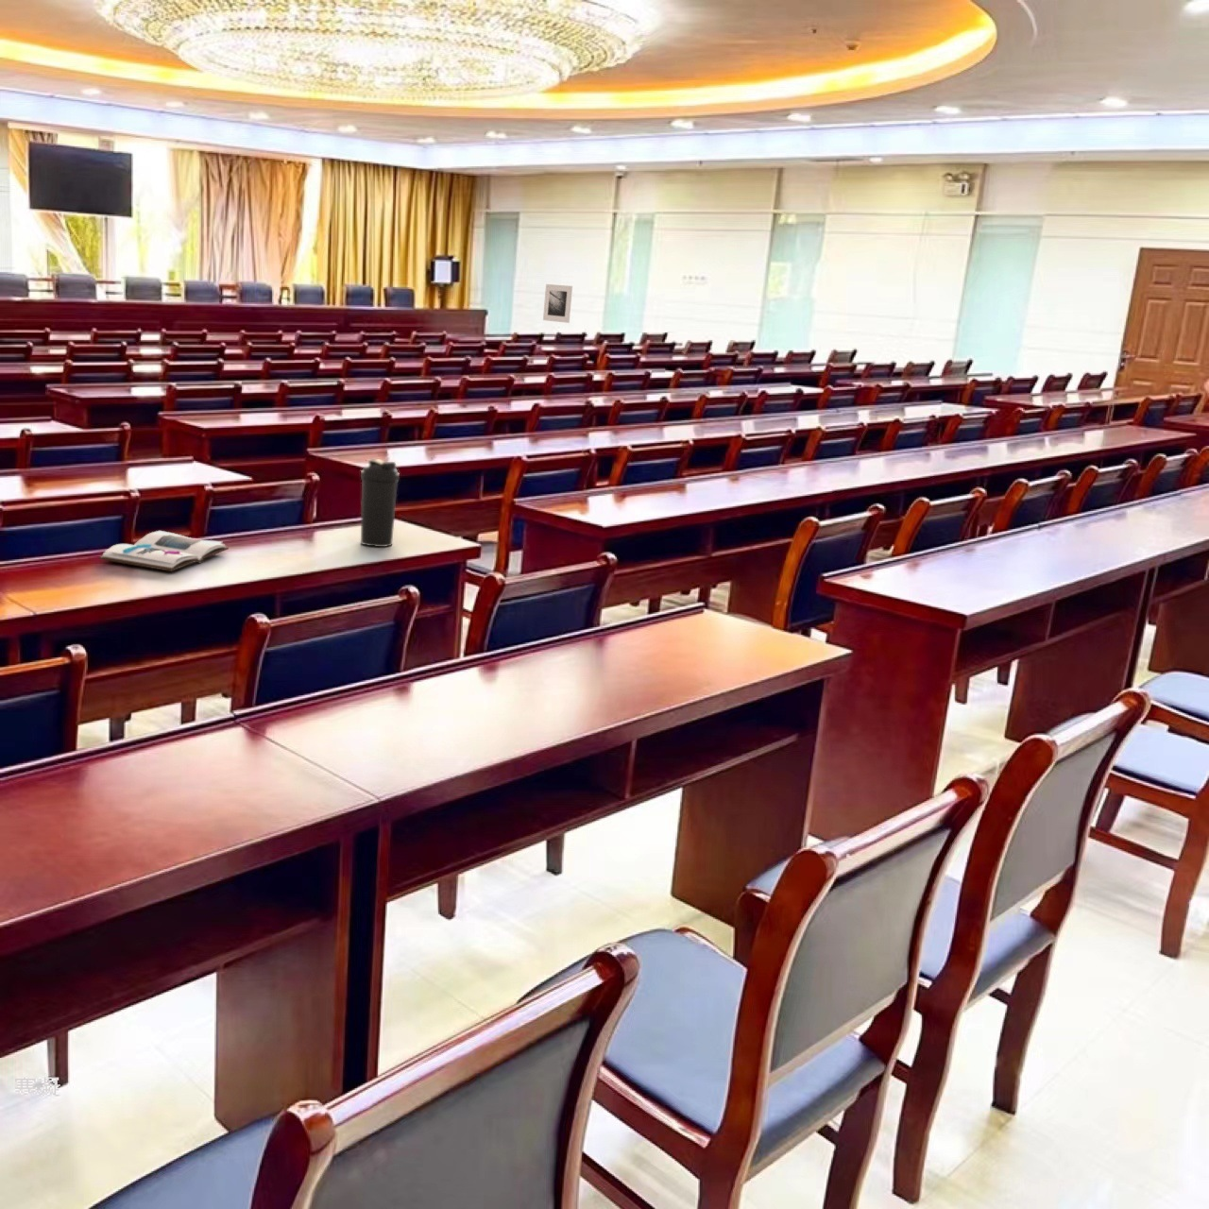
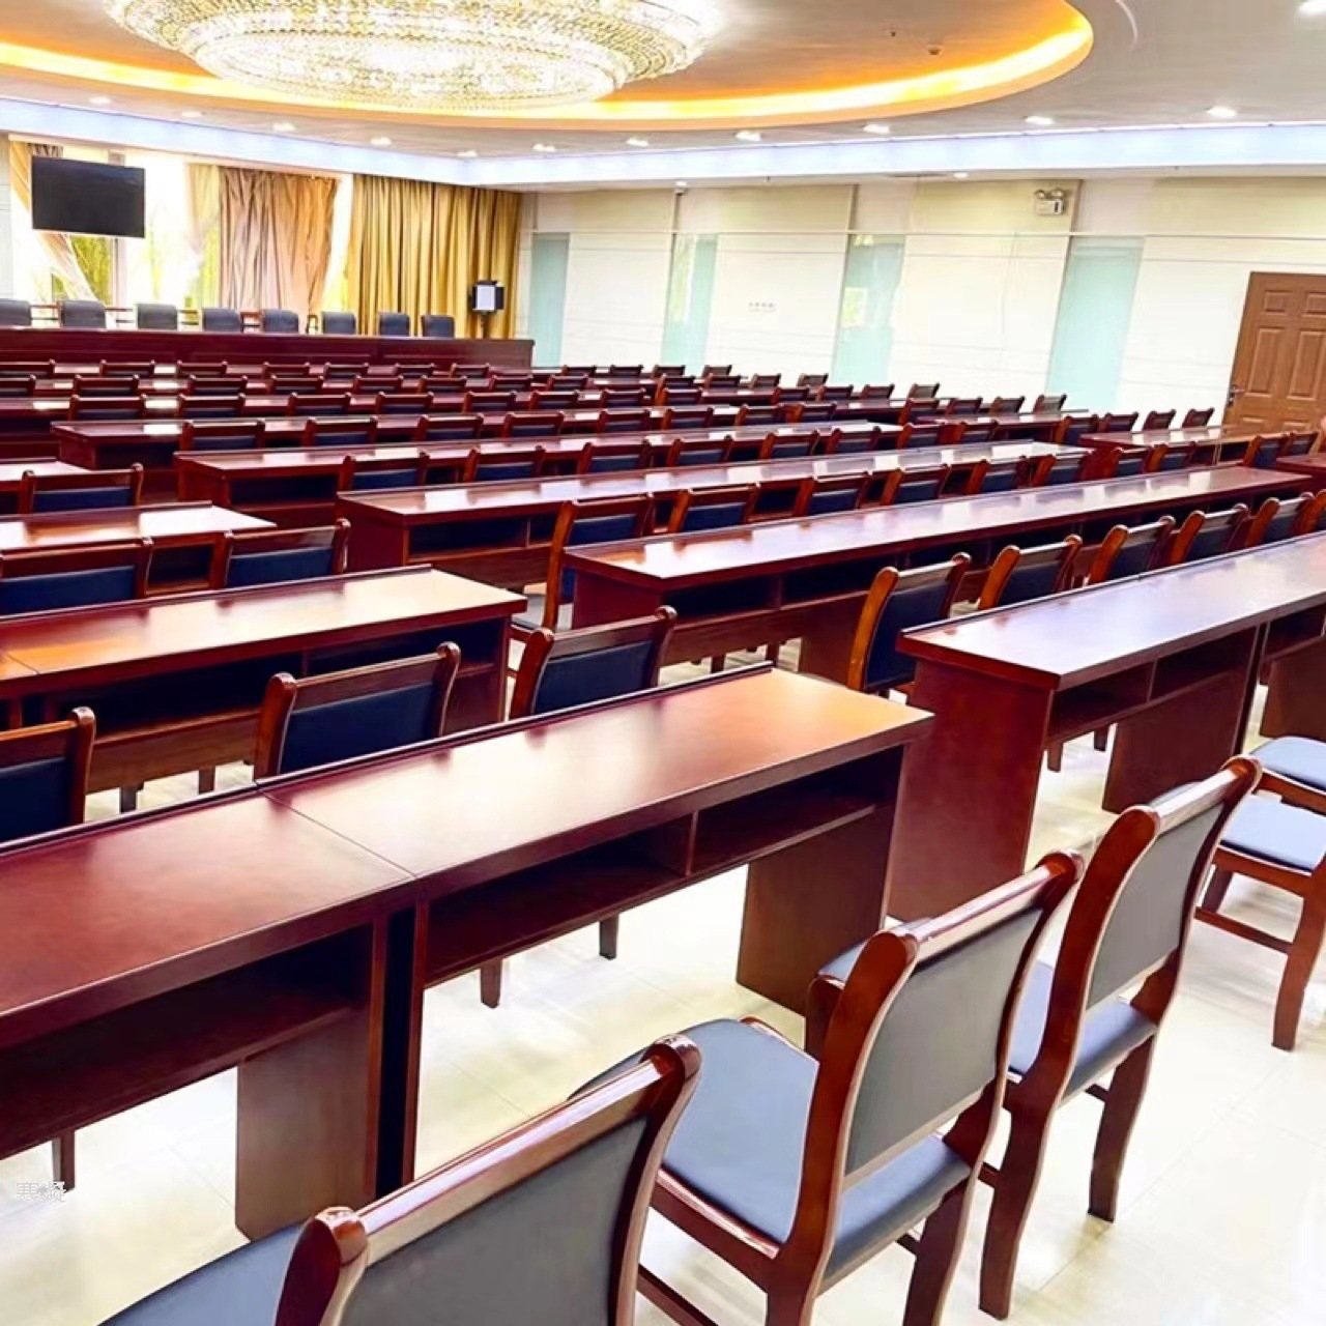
- water bottle (378, 502)
- book (165, 549)
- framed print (557, 303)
